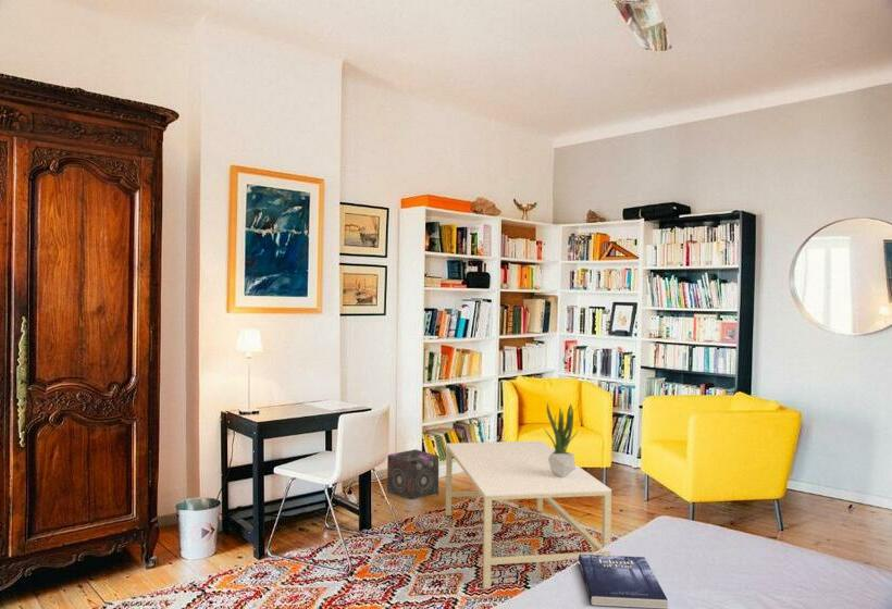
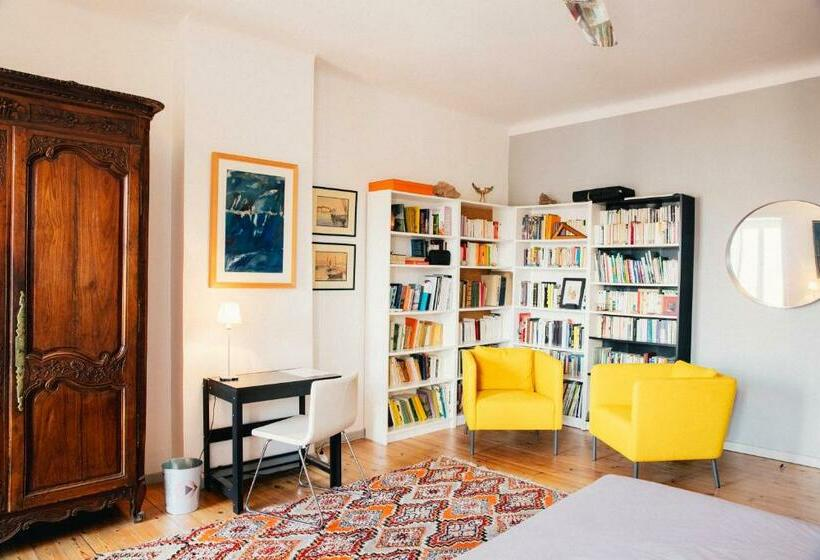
- coffee table (517, 498)
- speaker (413, 471)
- book (619, 579)
- potted plant (562, 438)
